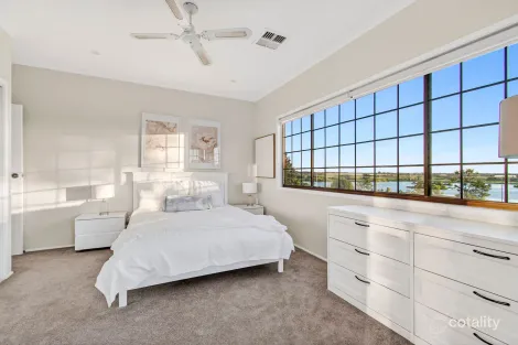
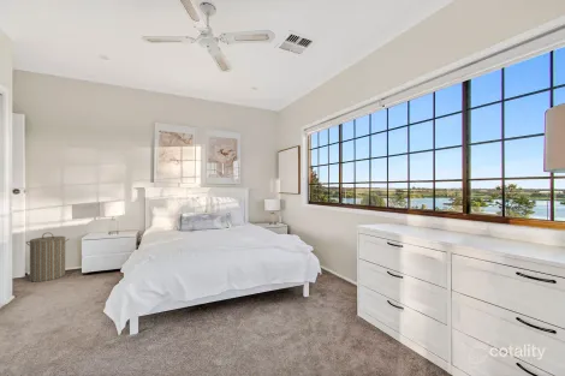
+ laundry hamper (48, 255)
